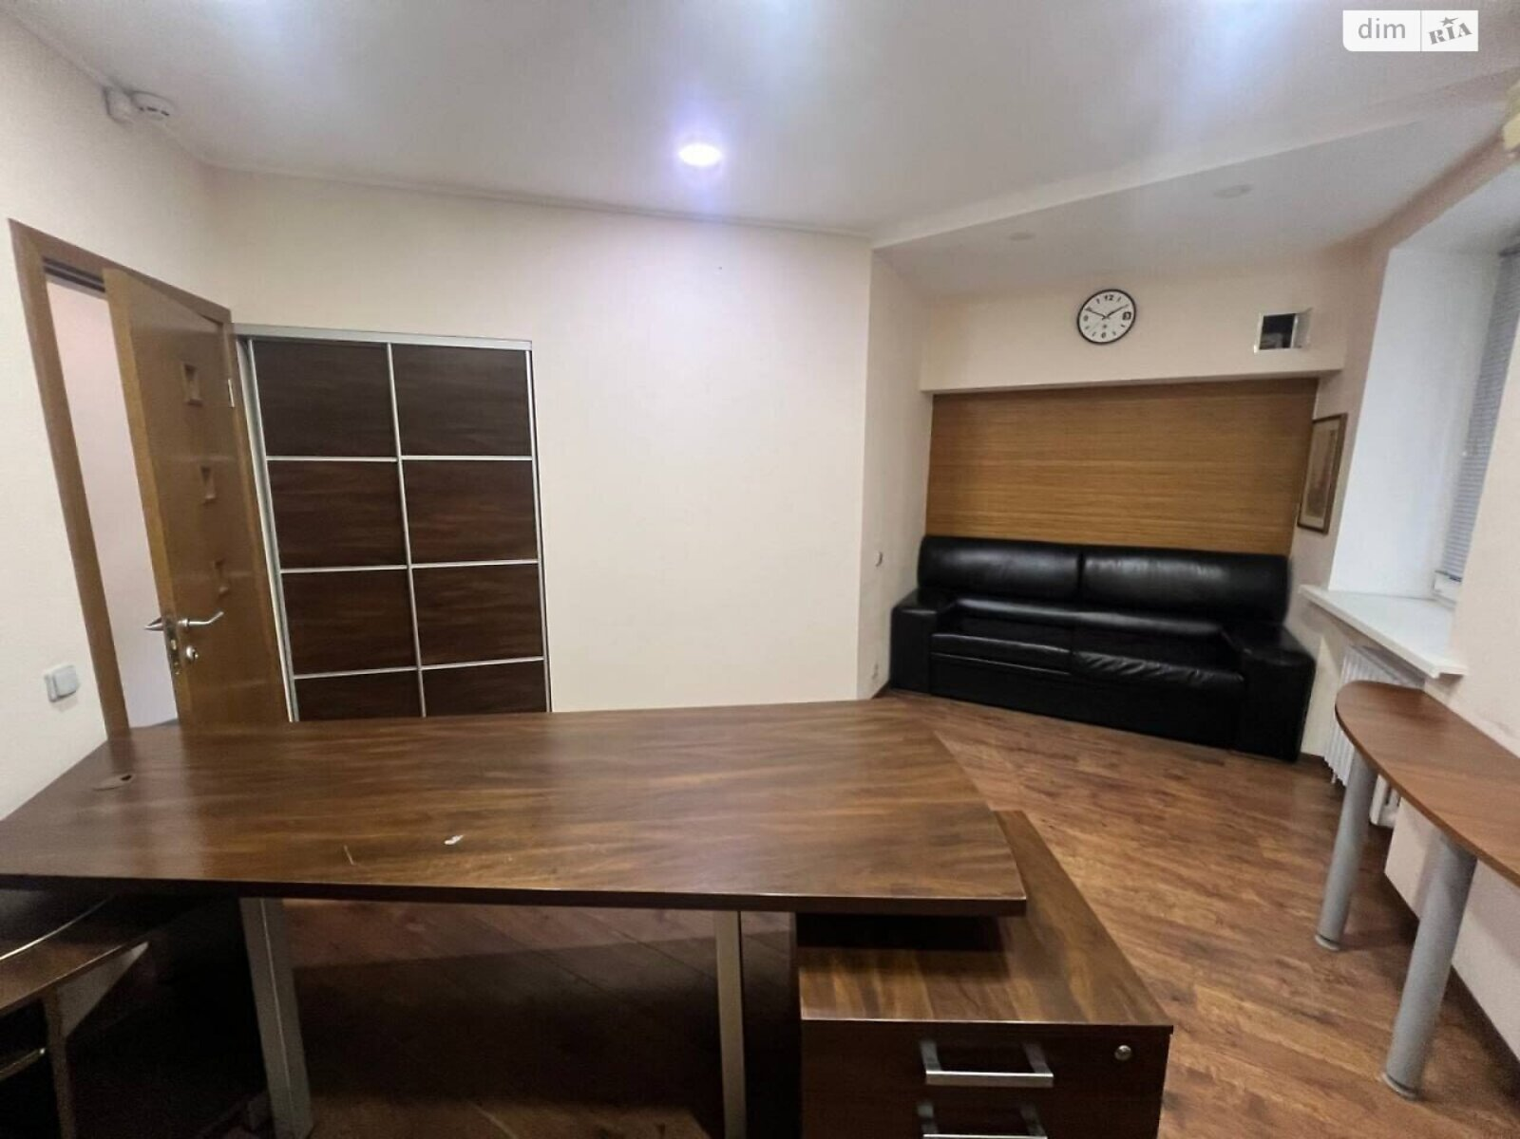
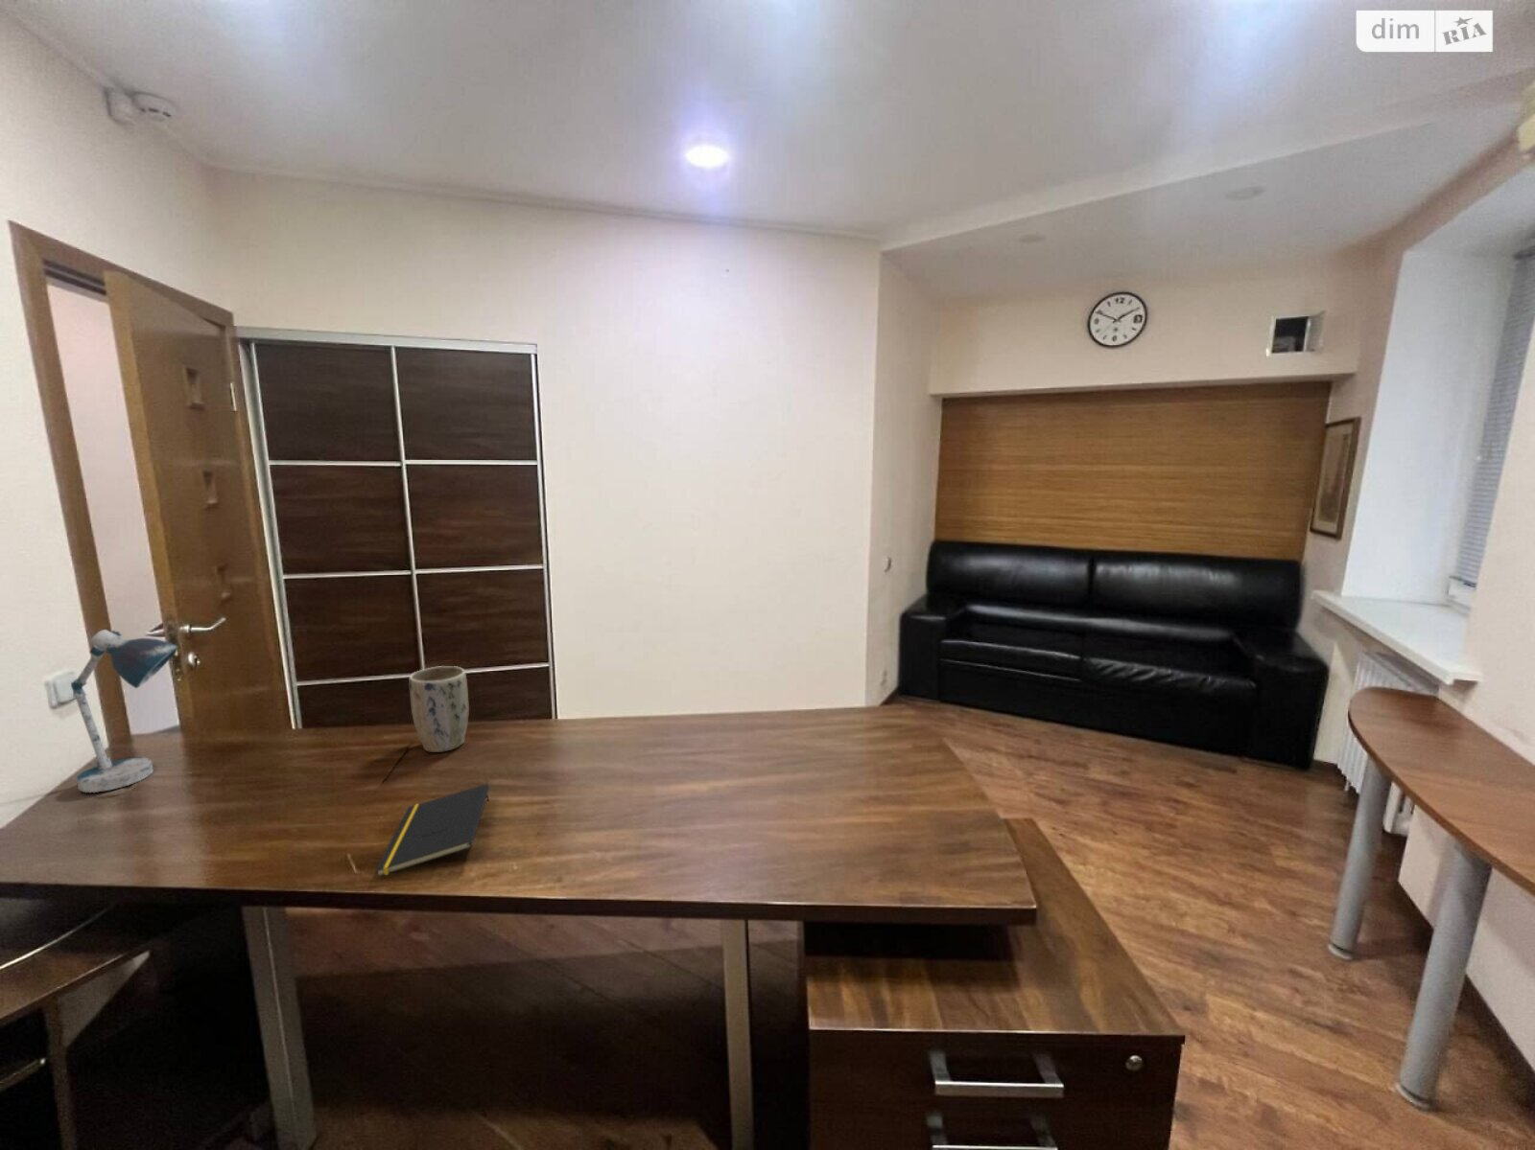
+ desk lamp (134, 687)
+ notepad (438, 825)
+ plant pot (440, 709)
